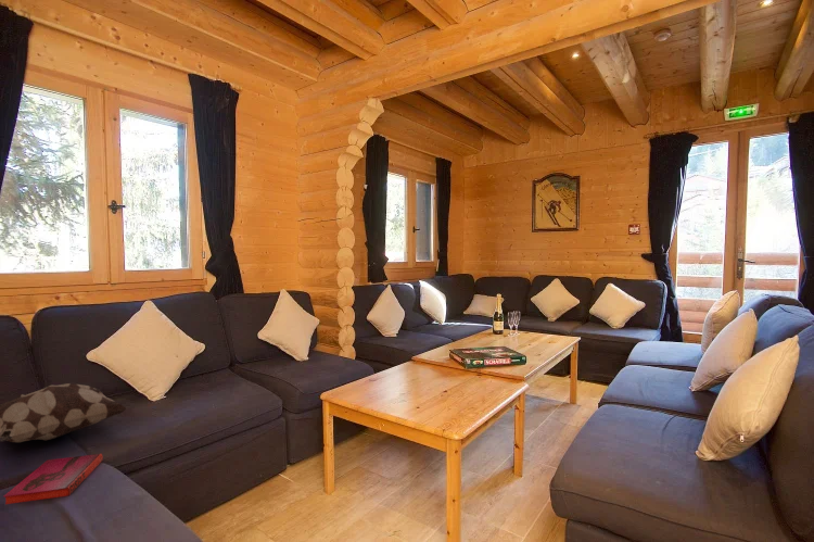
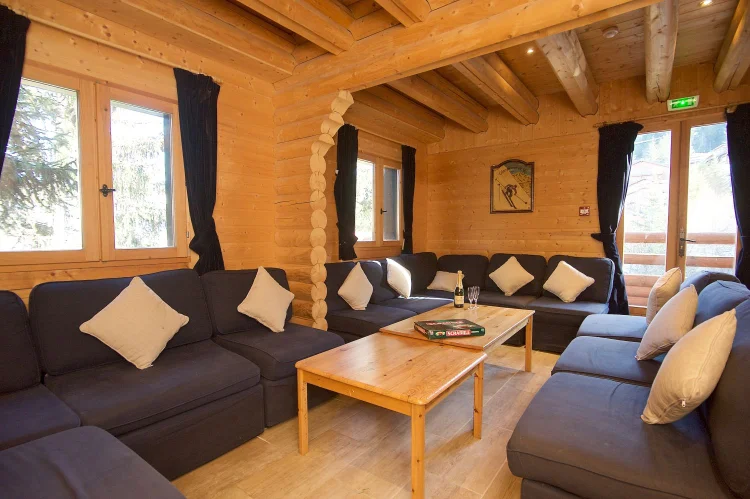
- hardback book (58, 477)
- decorative pillow (51, 412)
